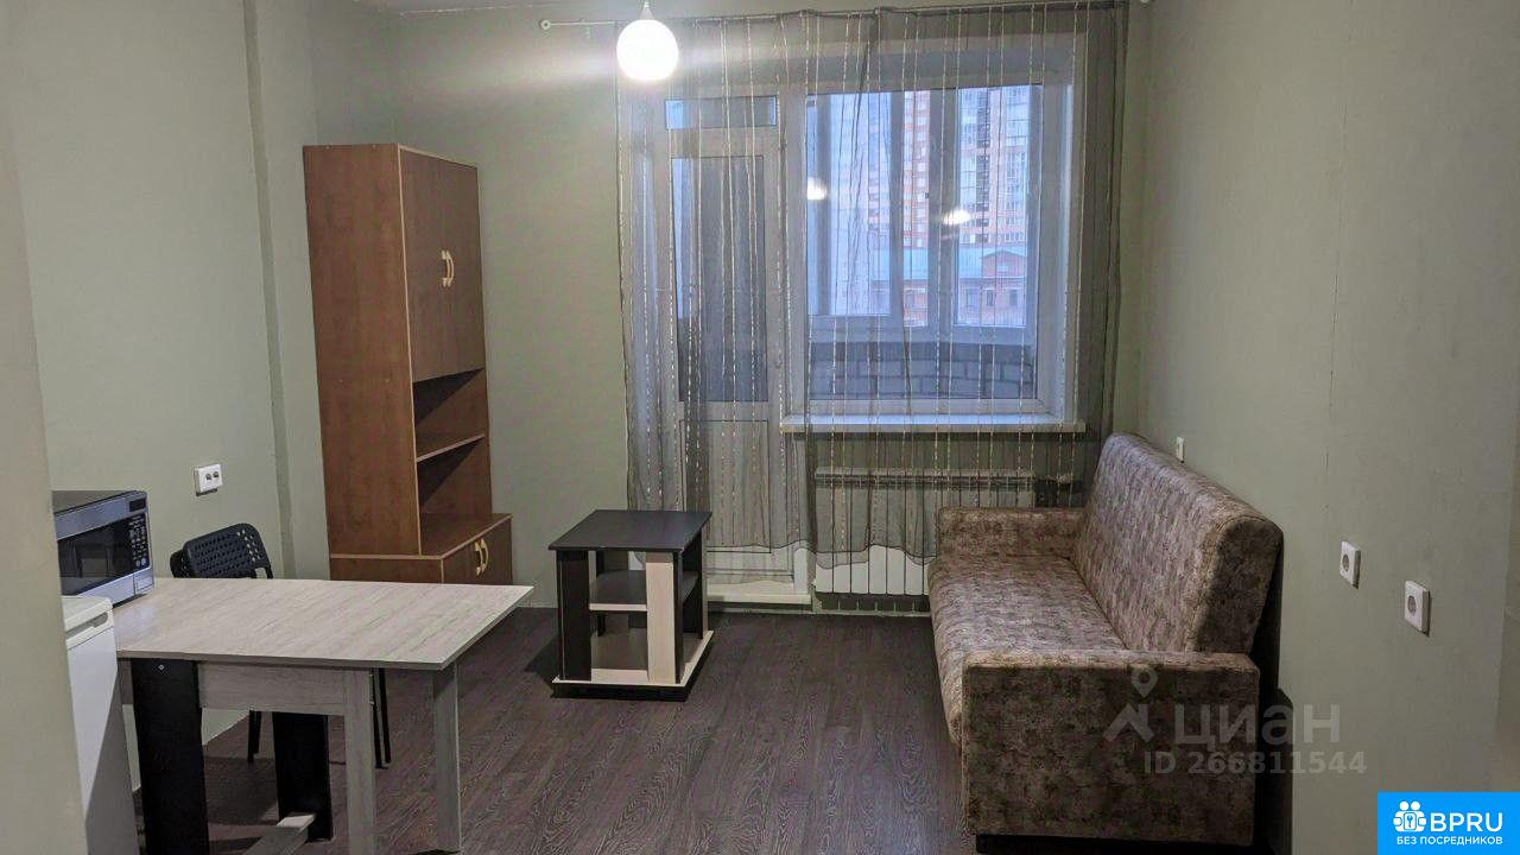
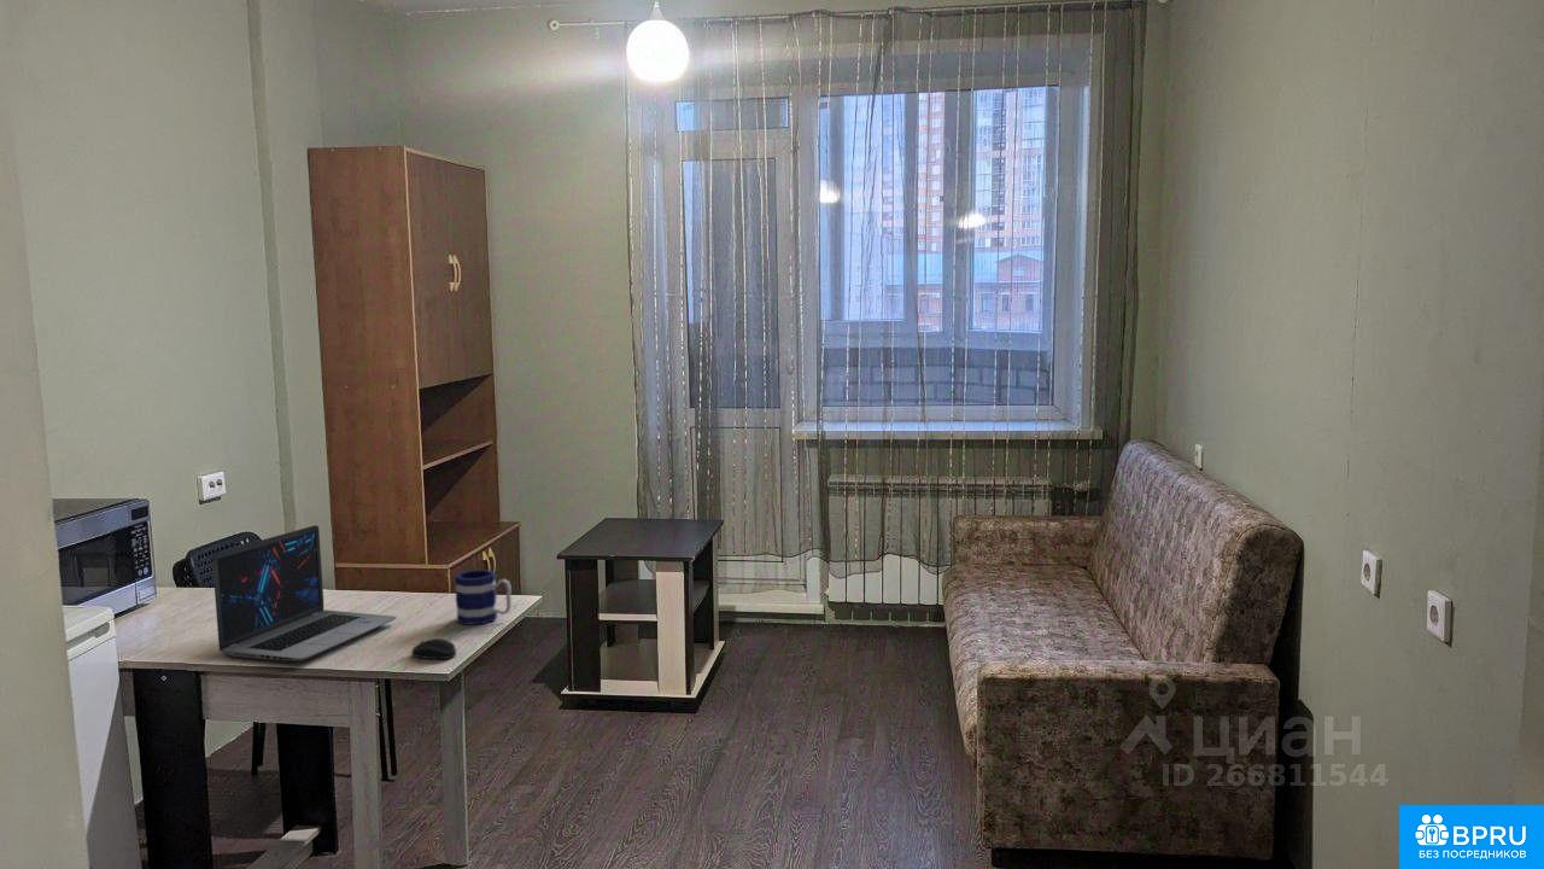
+ mug (484, 596)
+ computer mouse (434, 646)
+ laptop (309, 590)
